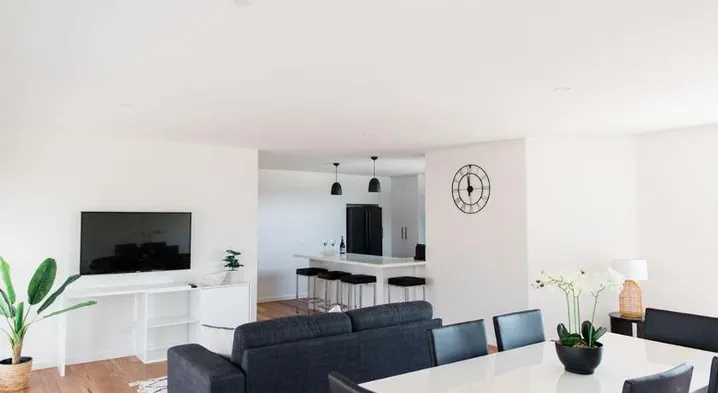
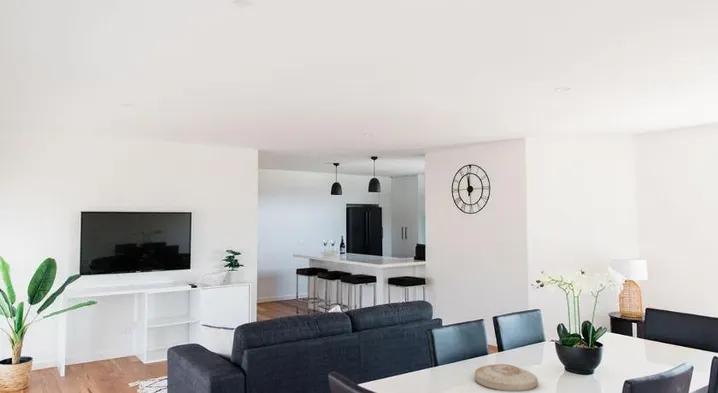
+ plate (505, 374)
